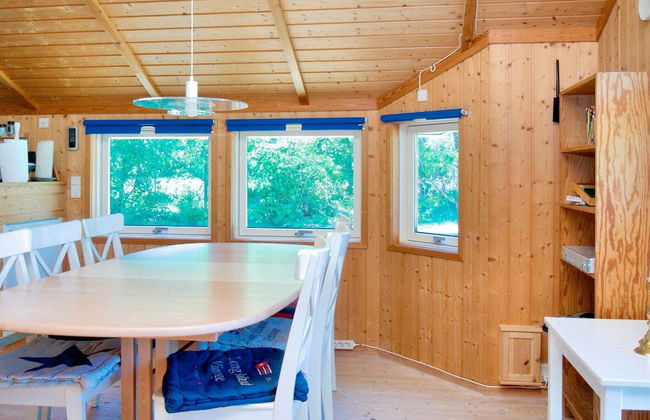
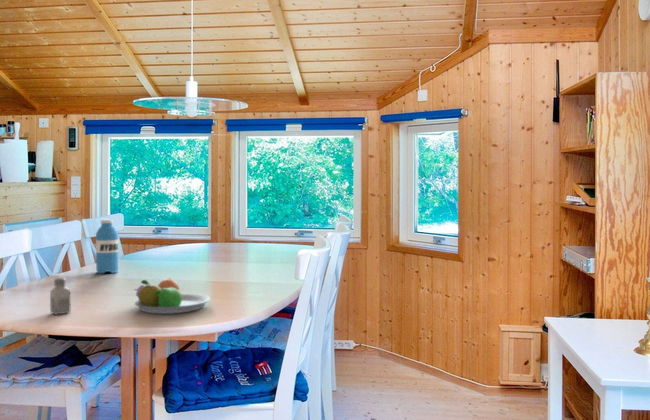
+ saltshaker (60, 295)
+ water bottle (107, 246)
+ fruit bowl (170, 293)
